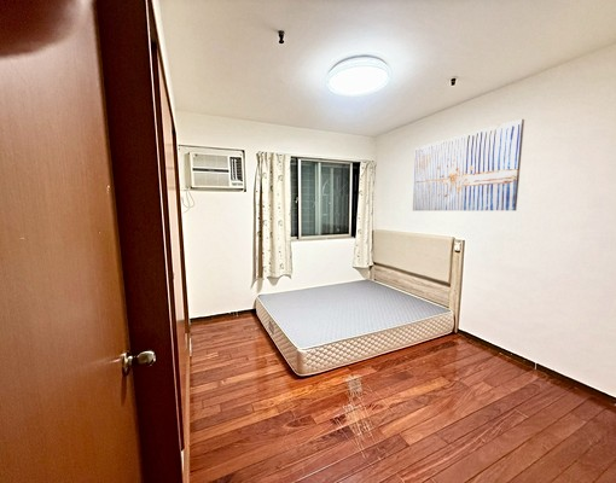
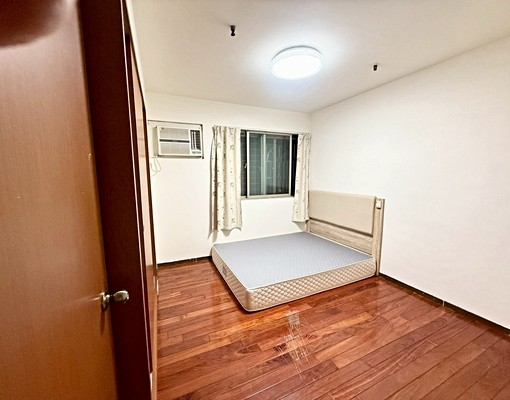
- wall art (457, 174)
